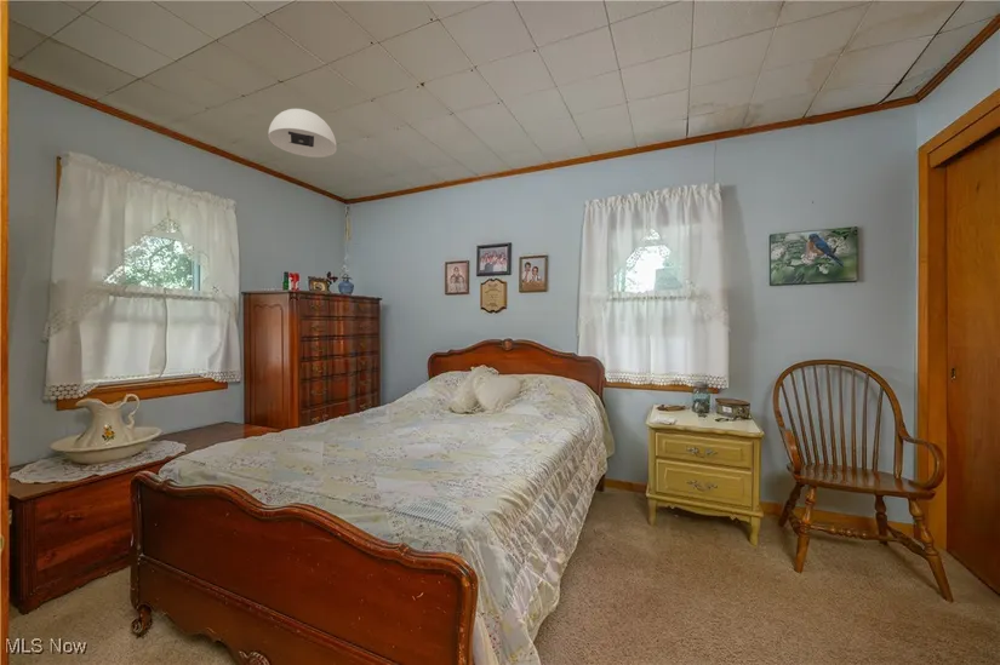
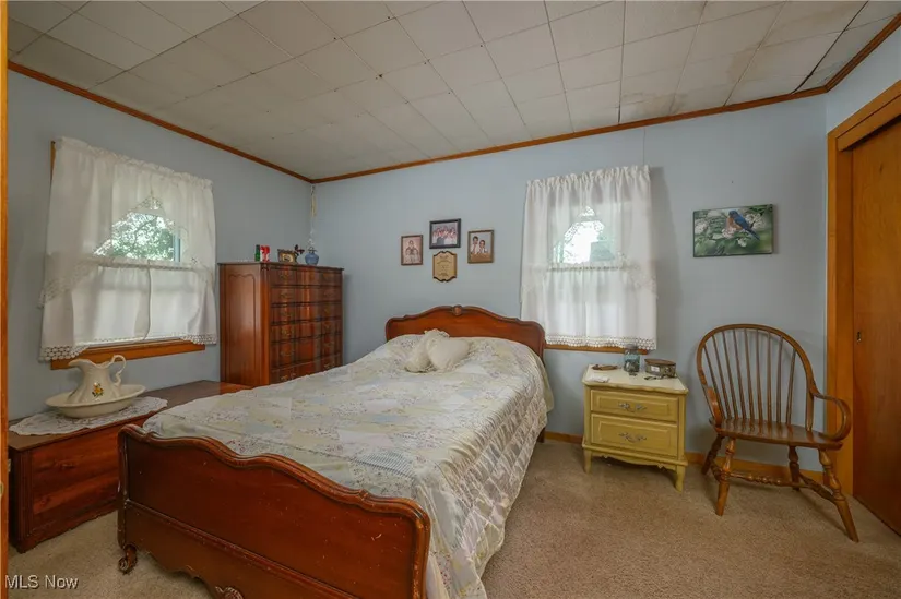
- ceiling light (303, 128)
